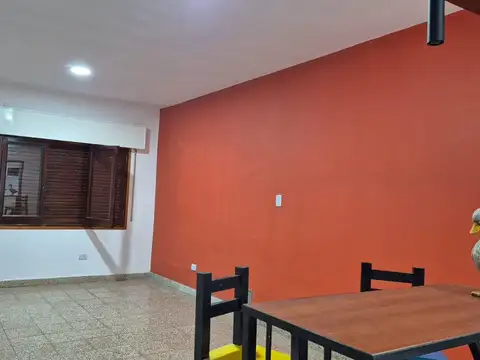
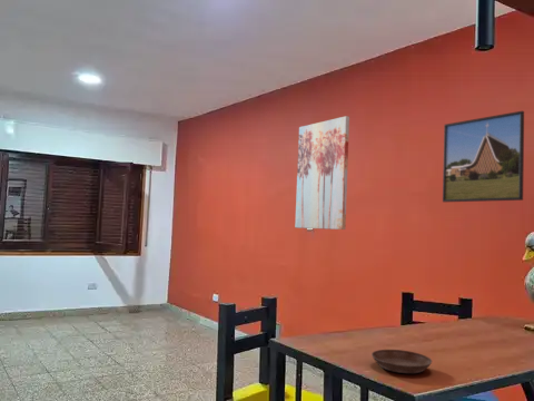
+ wall art (320, 175)
+ saucer (400, 362)
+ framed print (481, 159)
